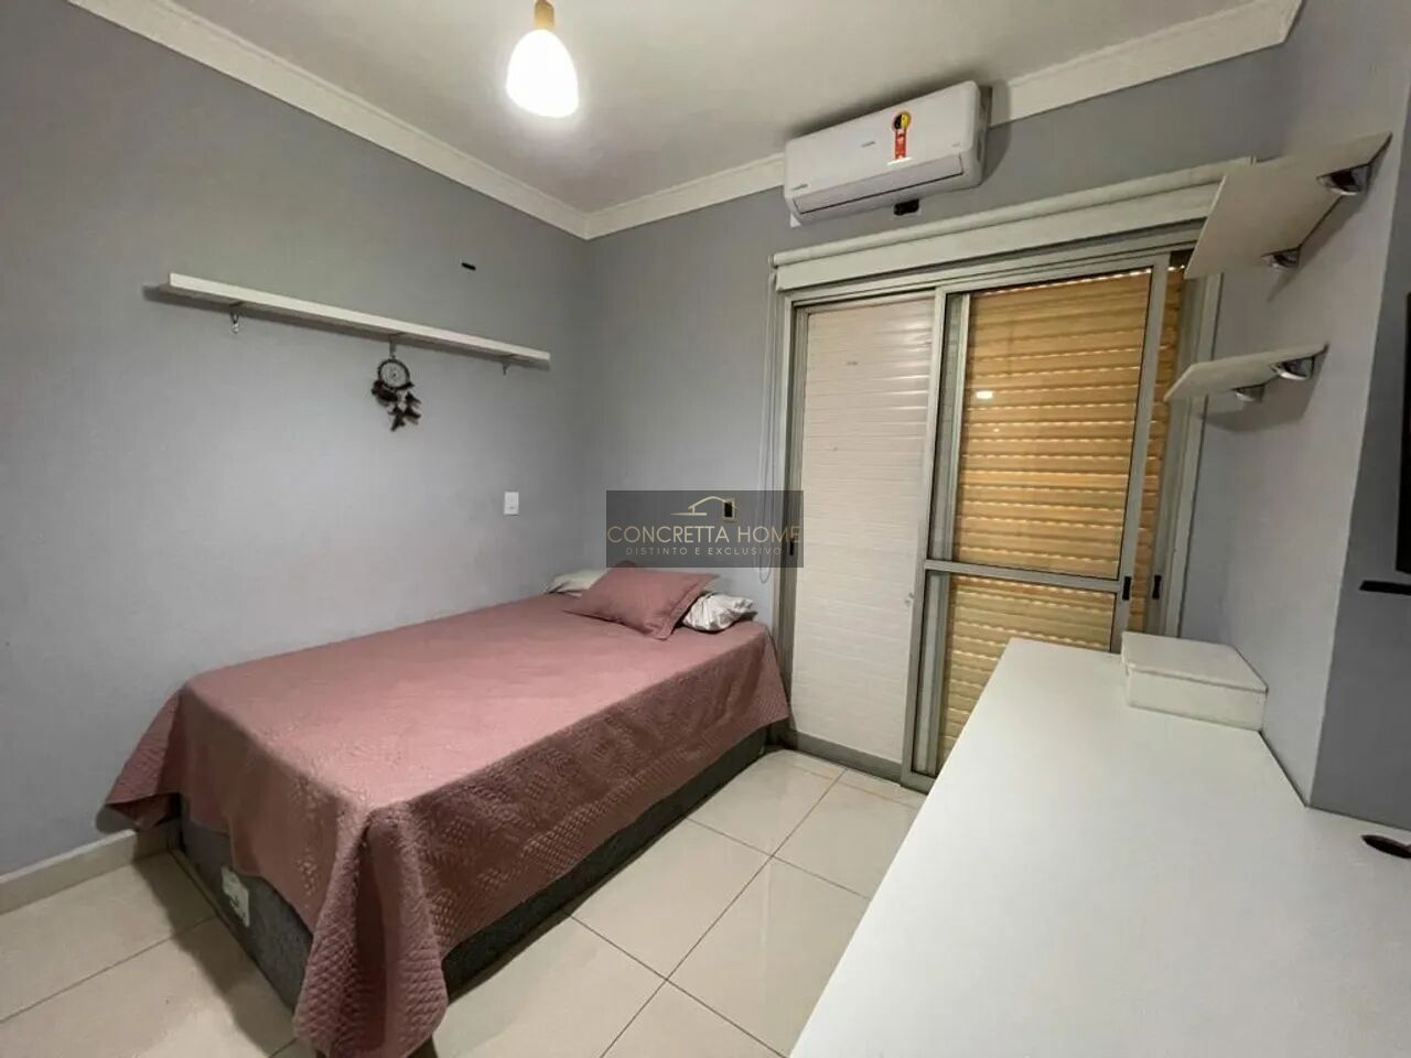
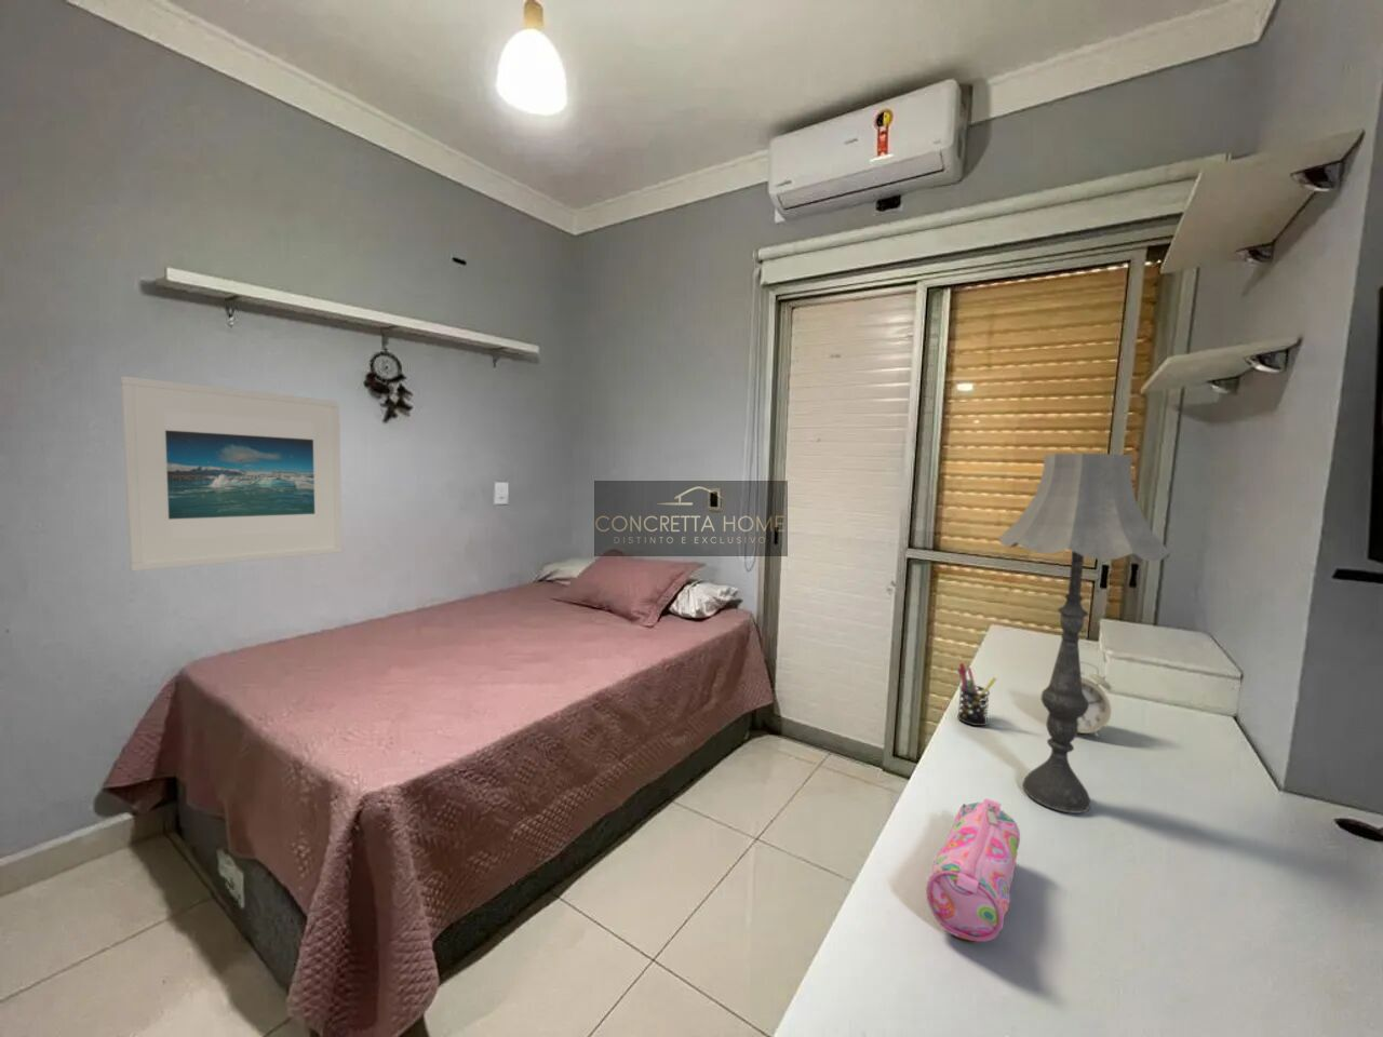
+ pencil case (976, 861)
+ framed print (246, 476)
+ table lamp (1068, 629)
+ pen holder (971, 694)
+ alarm clock (1084, 695)
